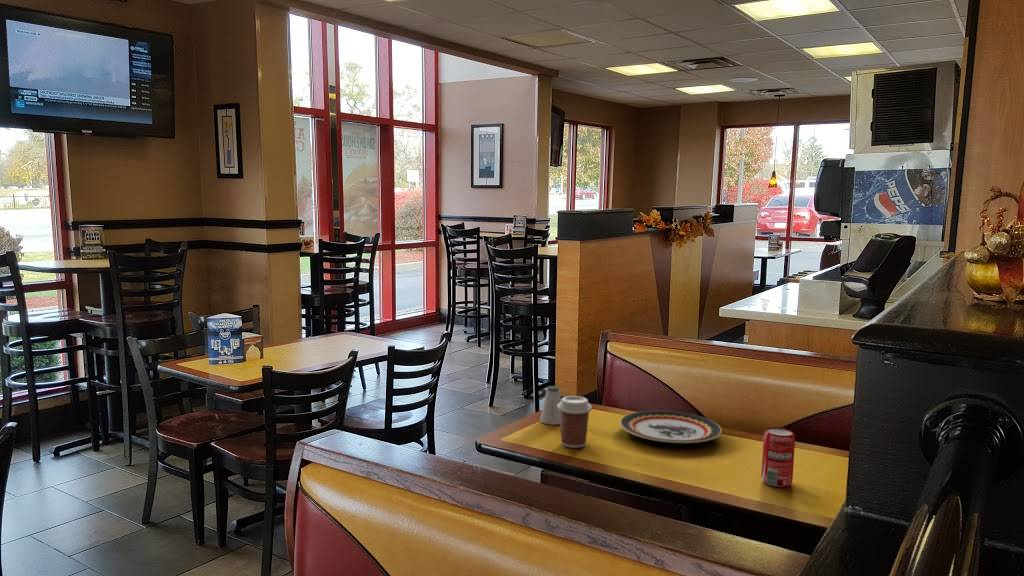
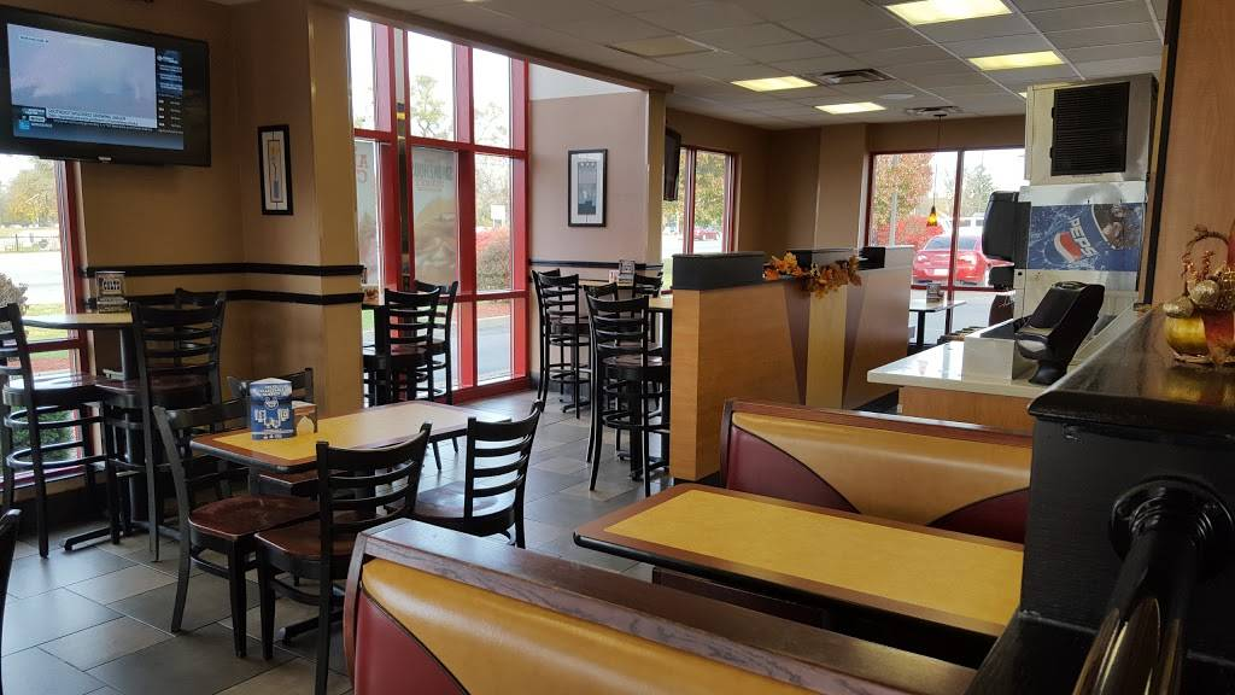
- beverage can (778, 456)
- plate (669, 428)
- coffee cup (574, 421)
- saltshaker (552, 404)
